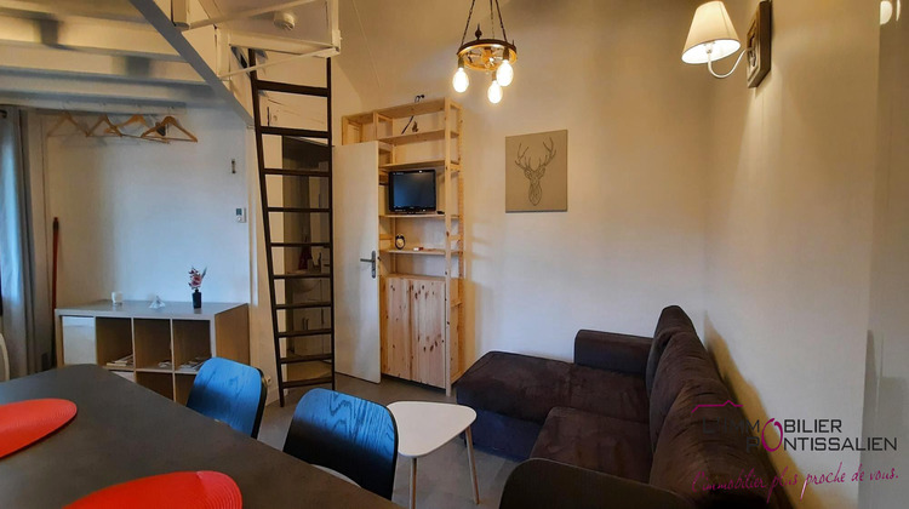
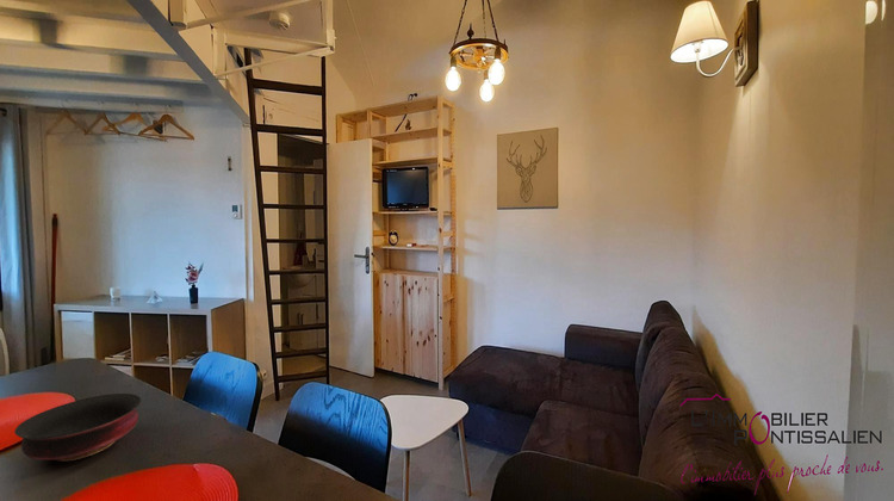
+ bowl (83, 429)
